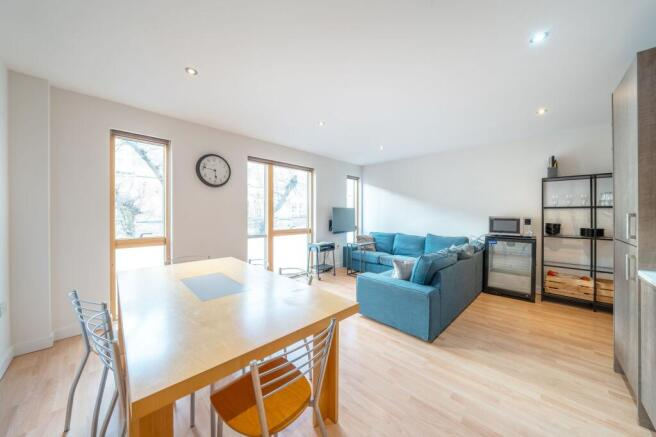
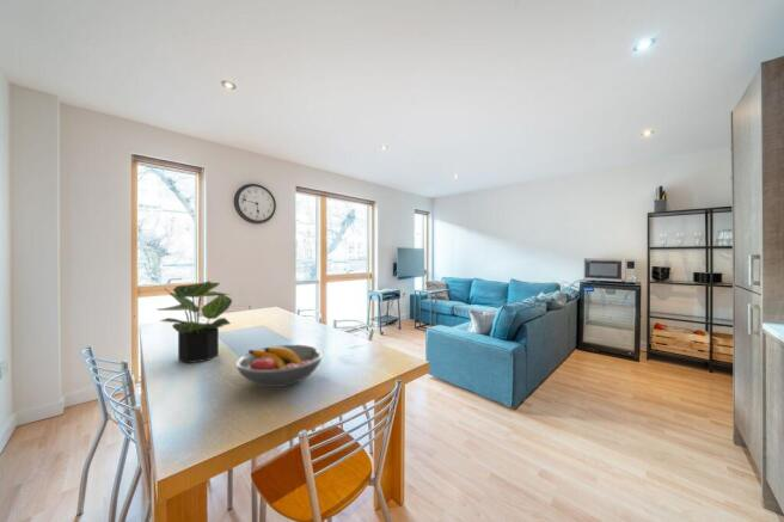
+ potted plant (191, 319)
+ fruit bowl (281, 364)
